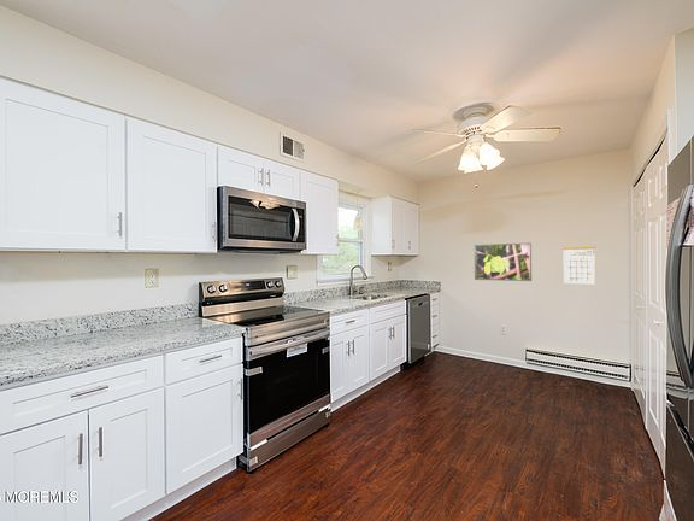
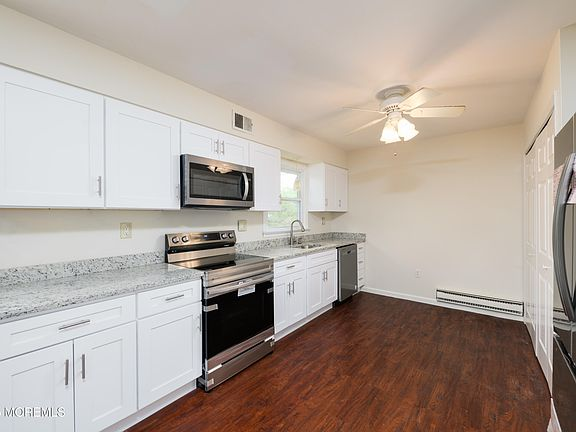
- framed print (501, 262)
- calendar (578, 260)
